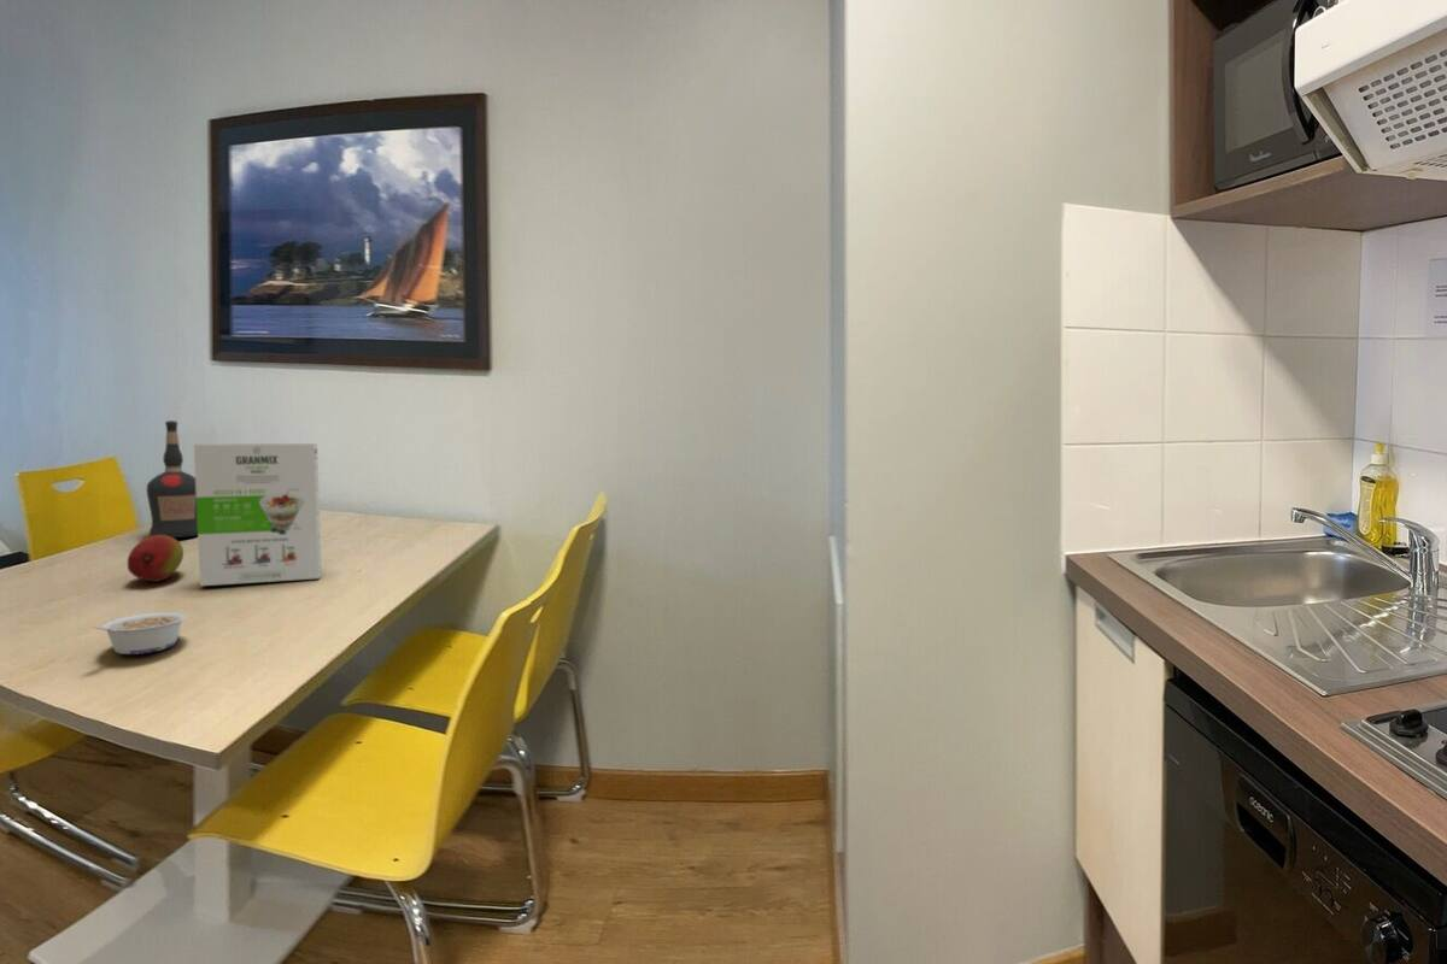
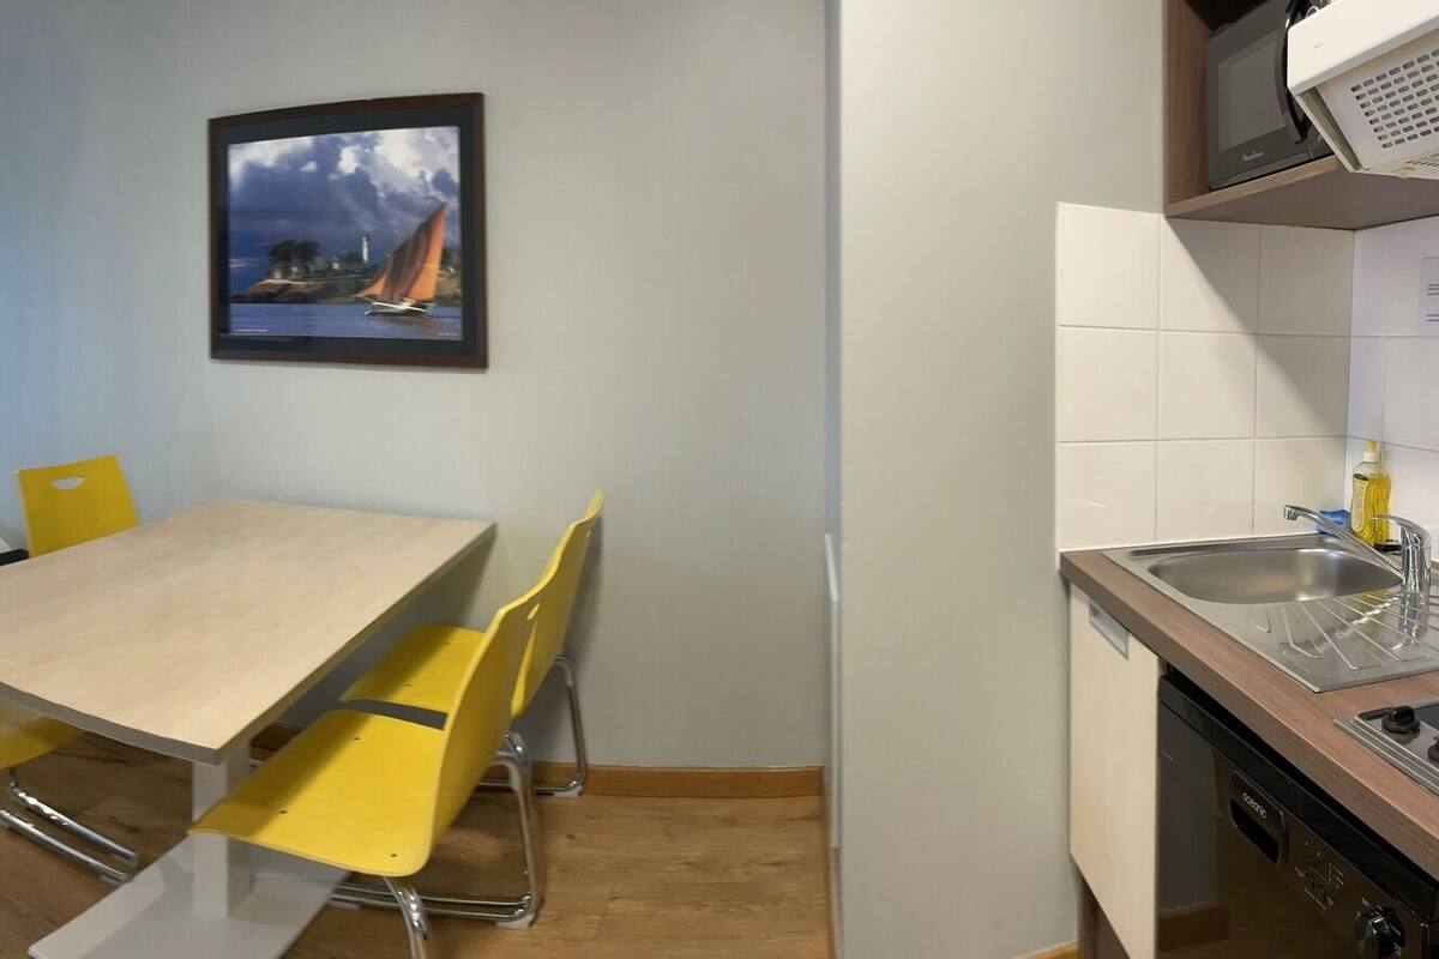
- fruit (156, 558)
- liquor bottle (174, 477)
- legume (143, 631)
- cereal box (260, 512)
